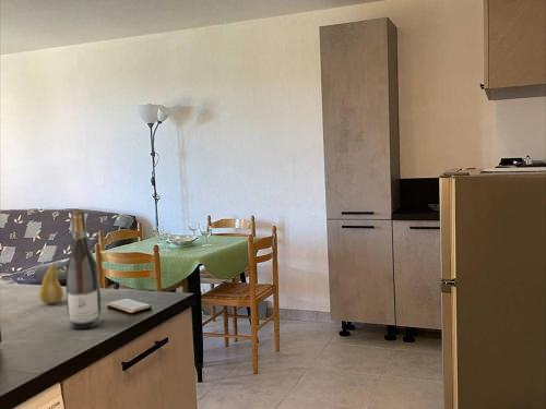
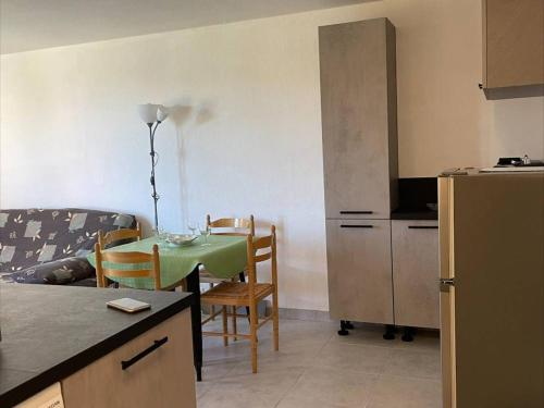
- wine bottle (81, 267)
- fruit (50, 282)
